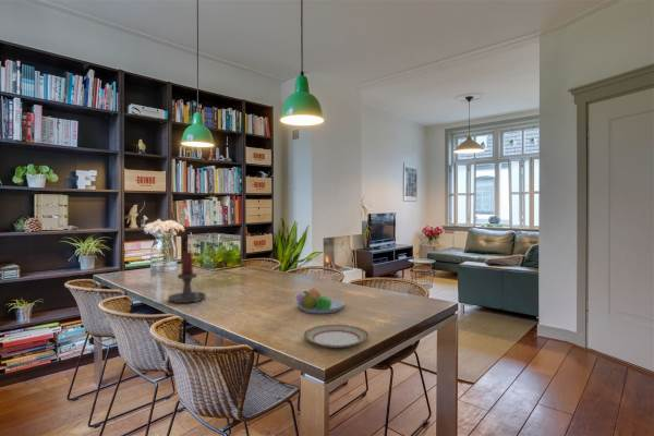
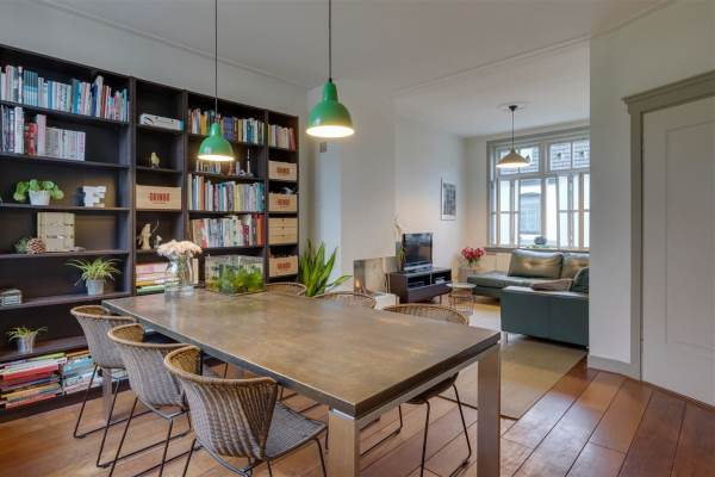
- candle holder (189, 276)
- fruit bowl (319, 299)
- plate (336, 337)
